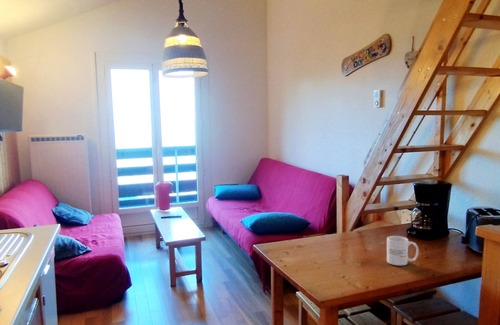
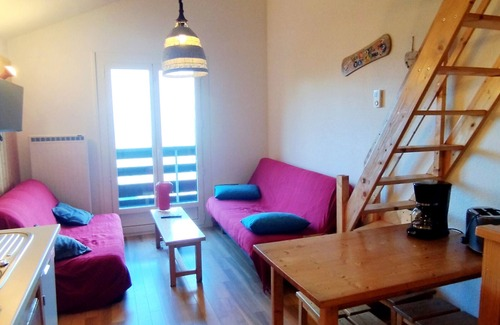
- mug (400, 250)
